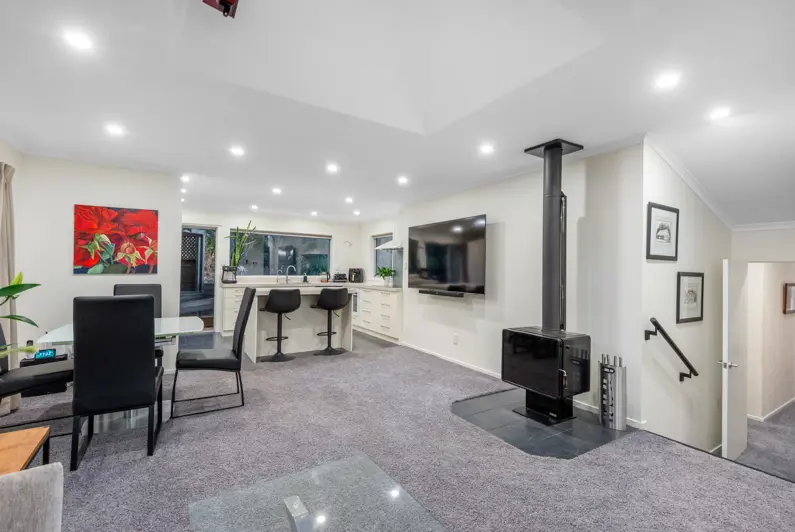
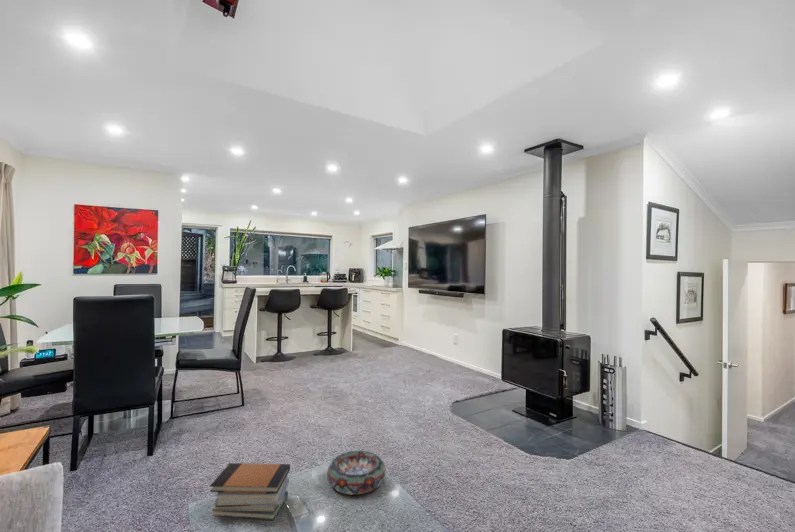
+ decorative bowl (356, 471)
+ book stack (252, 490)
